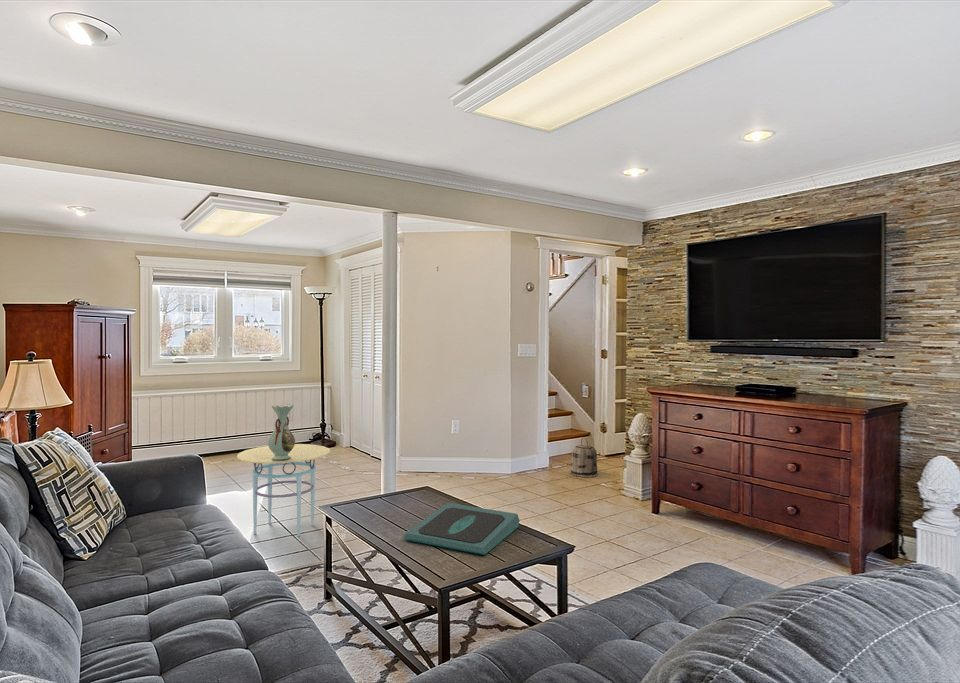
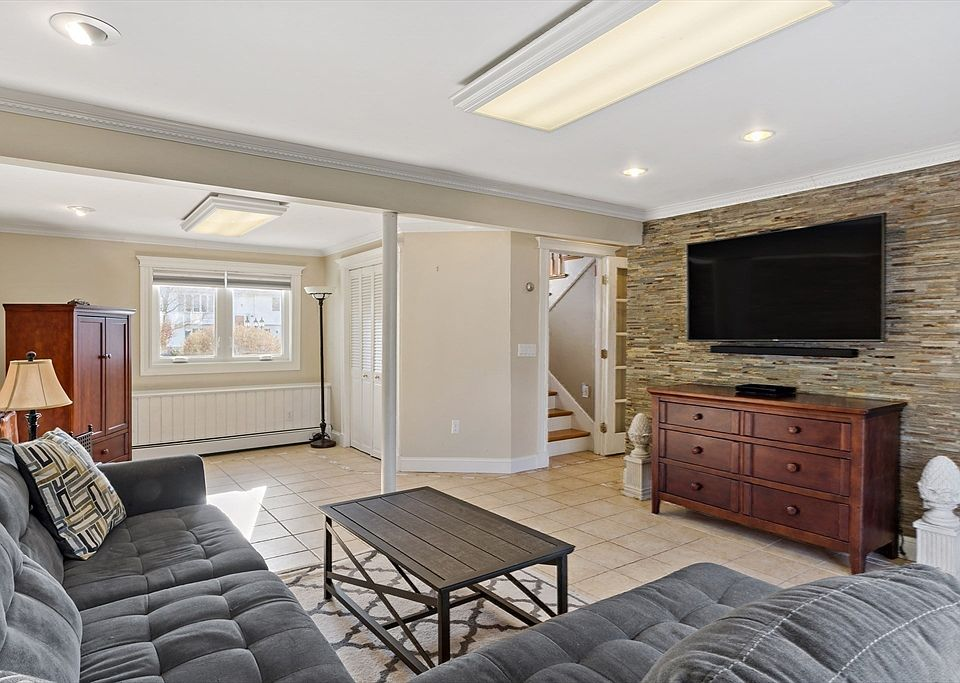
- side table (286, 494)
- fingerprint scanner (463, 526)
- decorative vase (281, 431)
- basket (584, 455)
